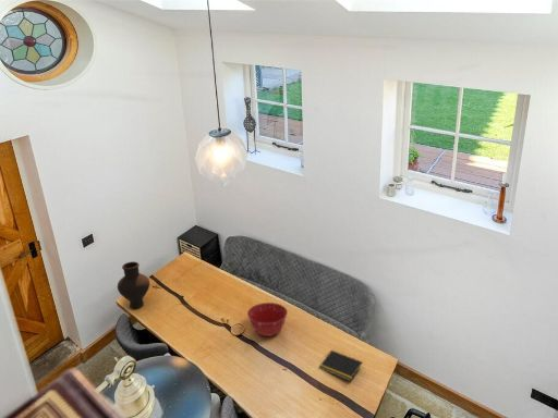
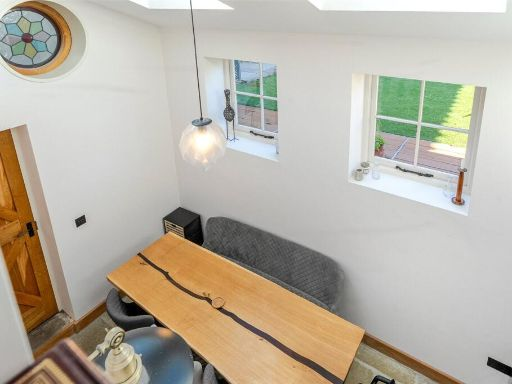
- notepad (340, 365)
- mixing bowl (267, 321)
- vase (133, 285)
